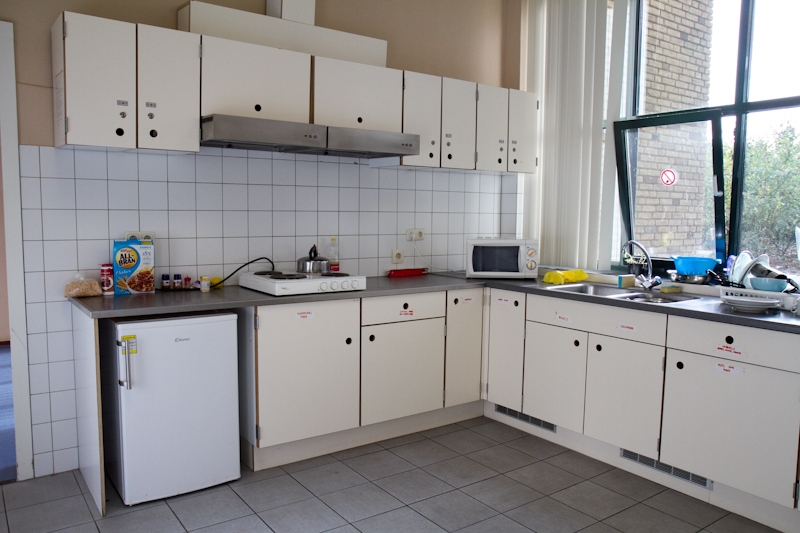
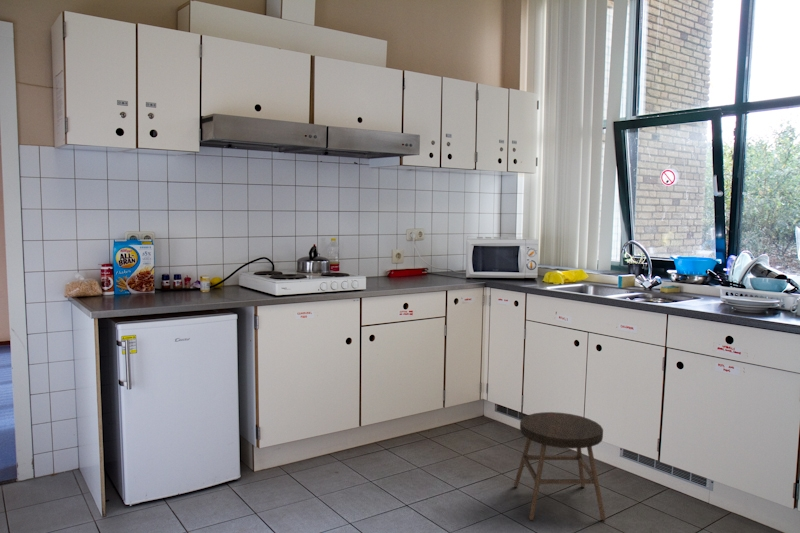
+ stool (559, 459)
